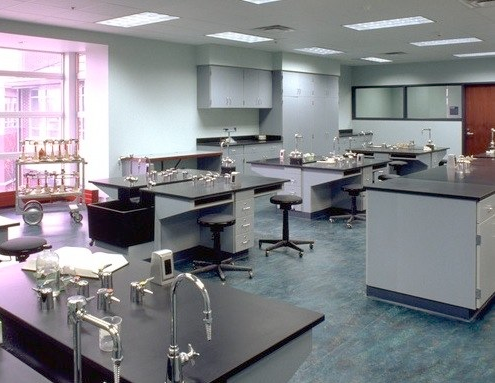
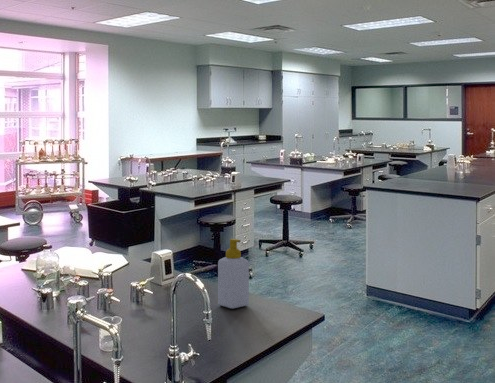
+ soap bottle (233, 272)
